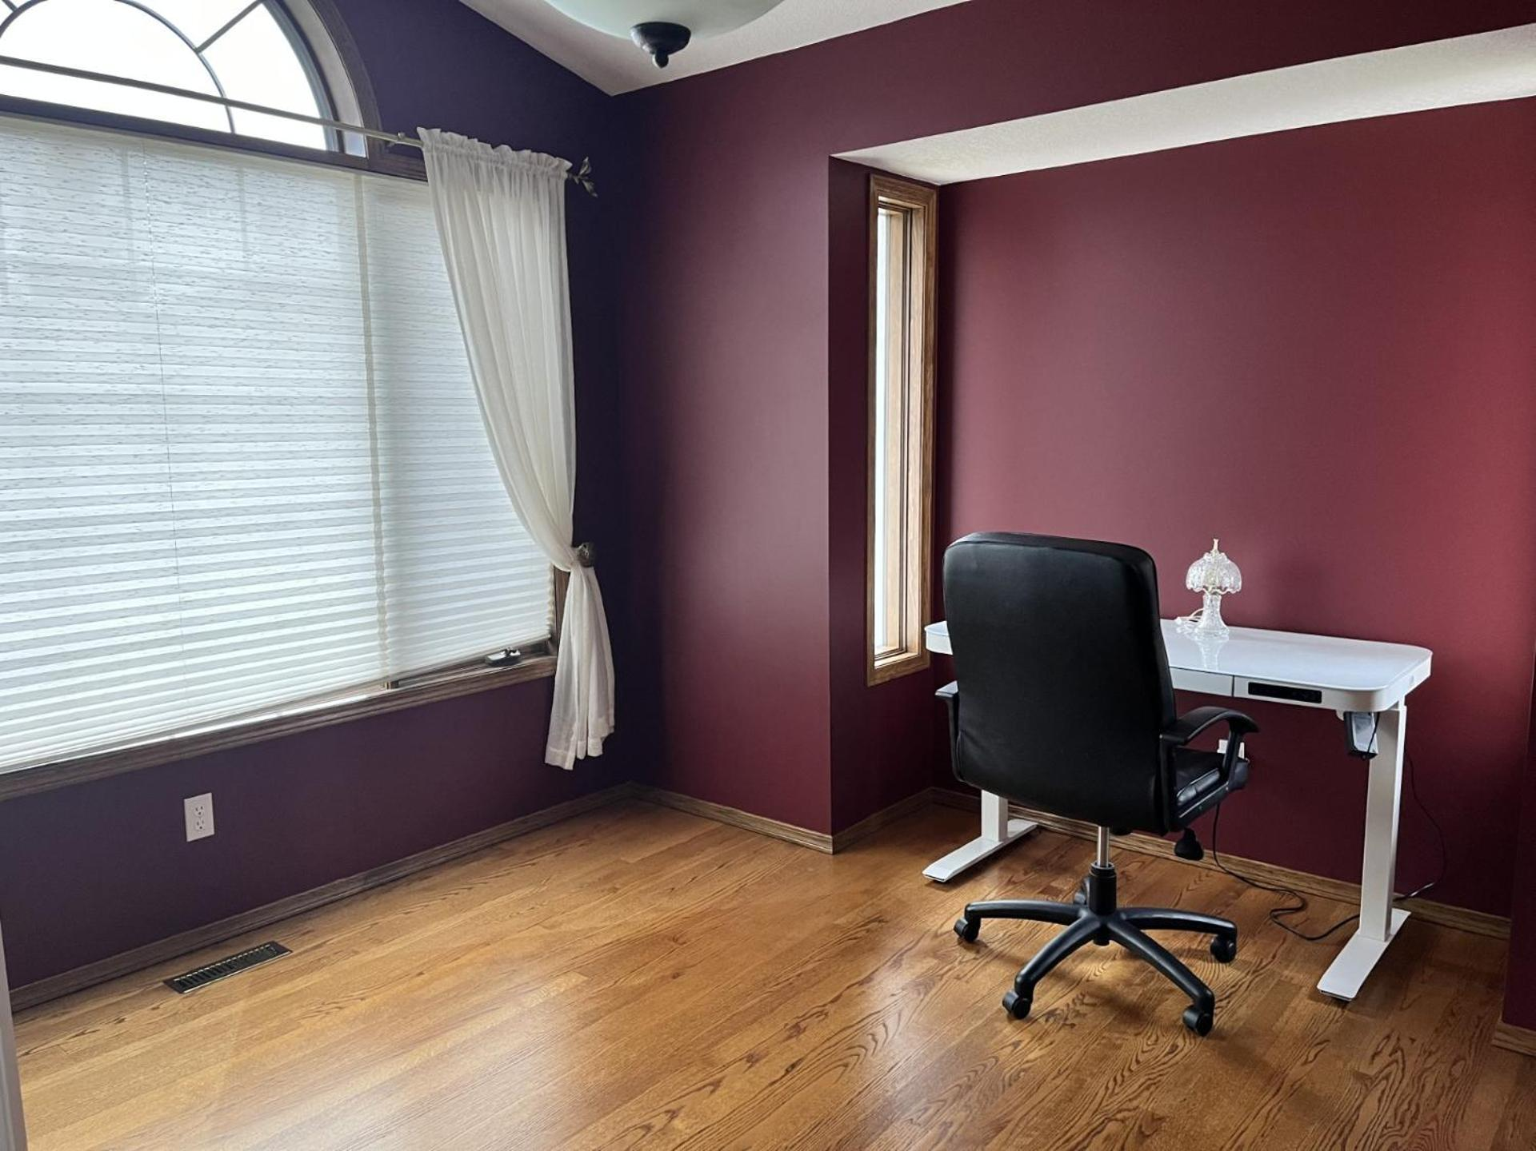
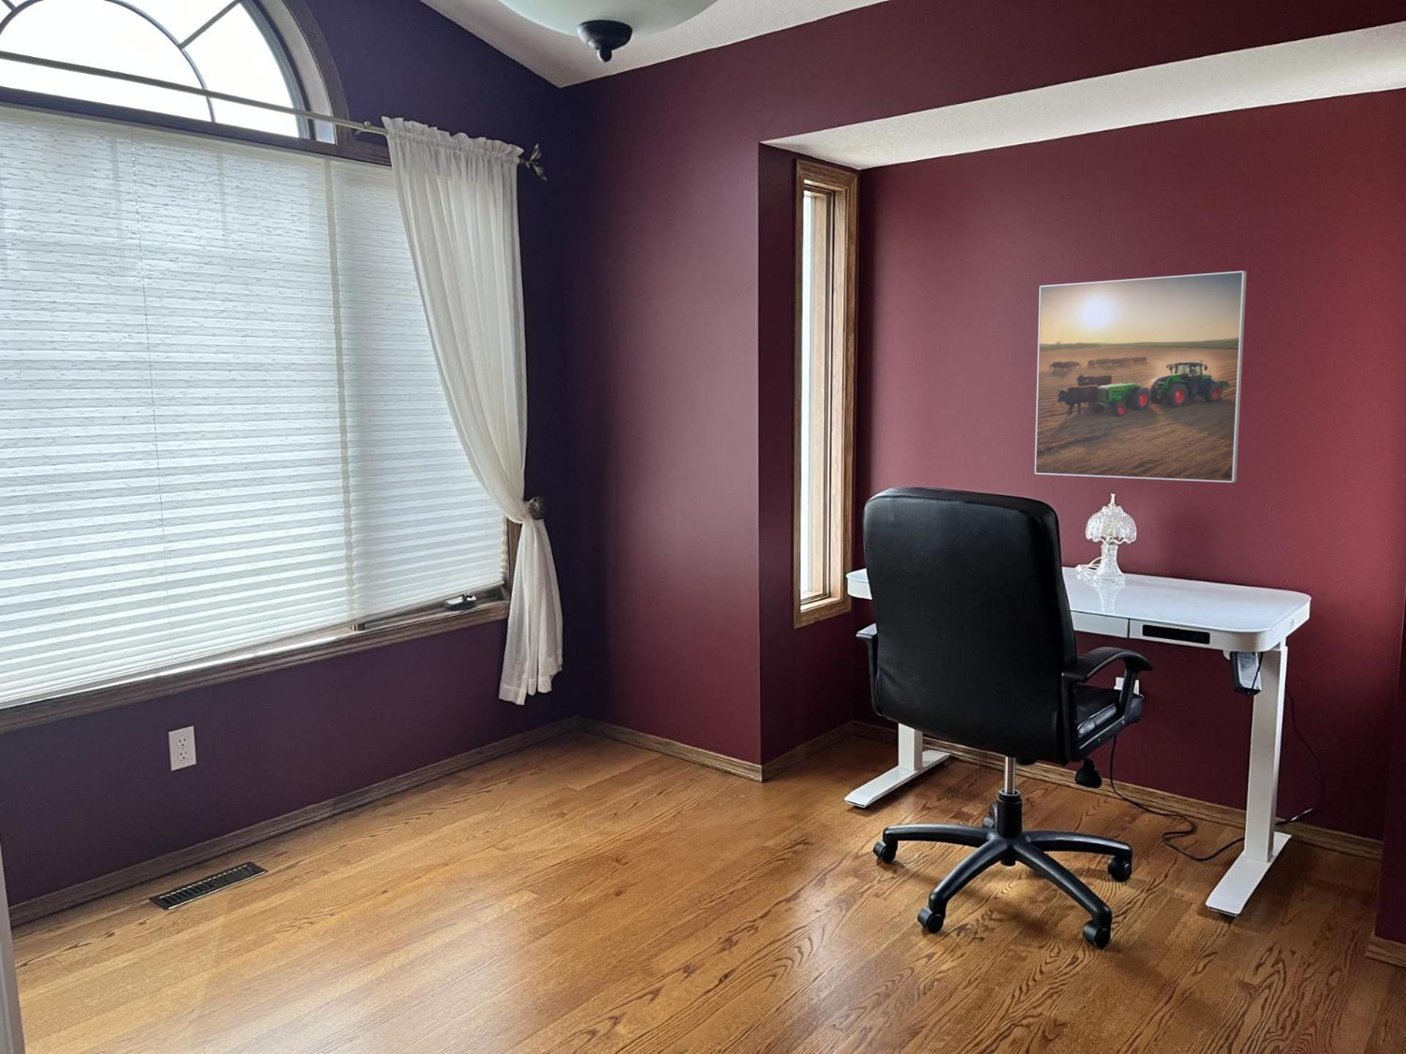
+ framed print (1134, 379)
